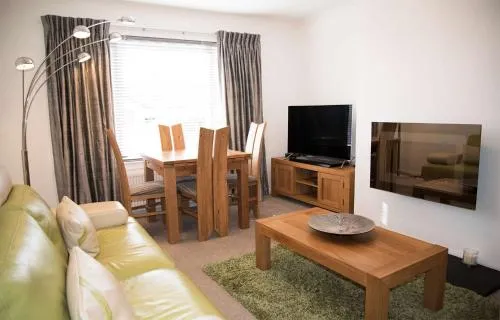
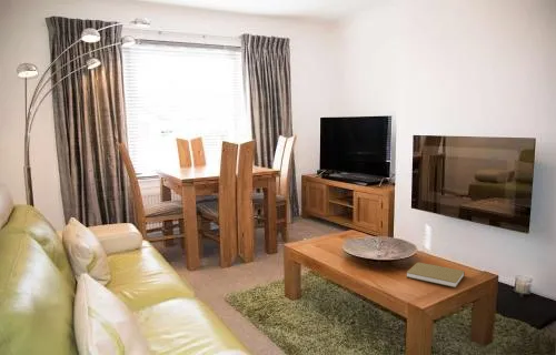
+ book (435, 273)
